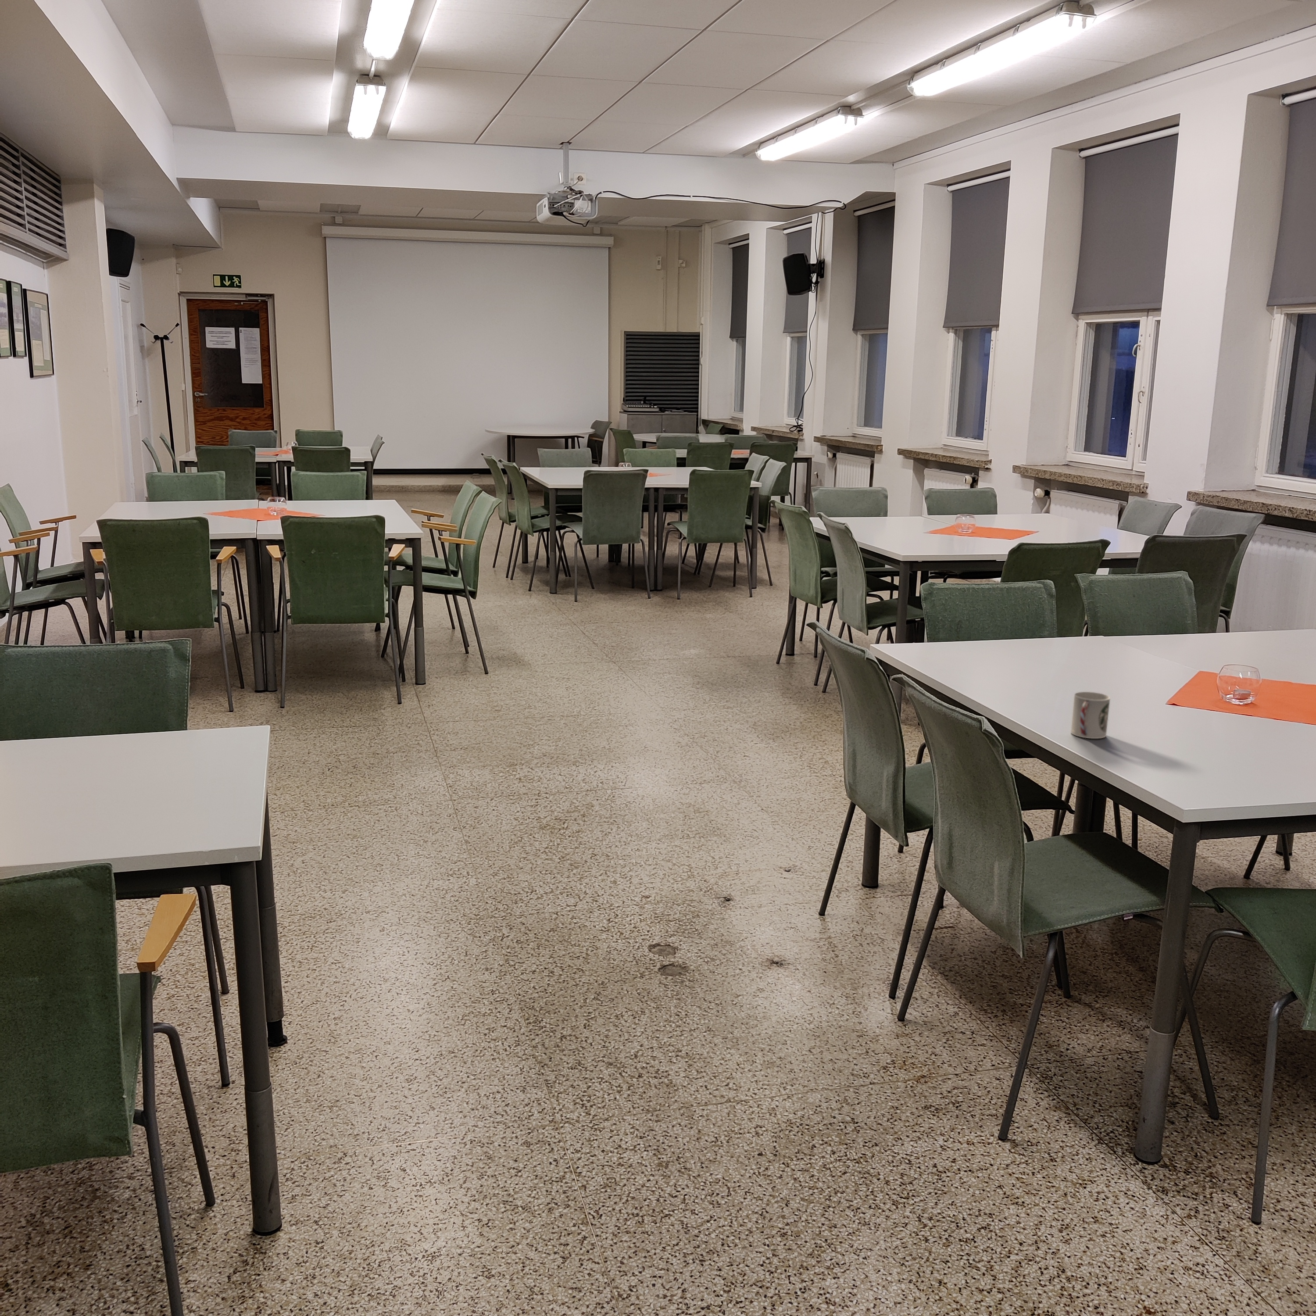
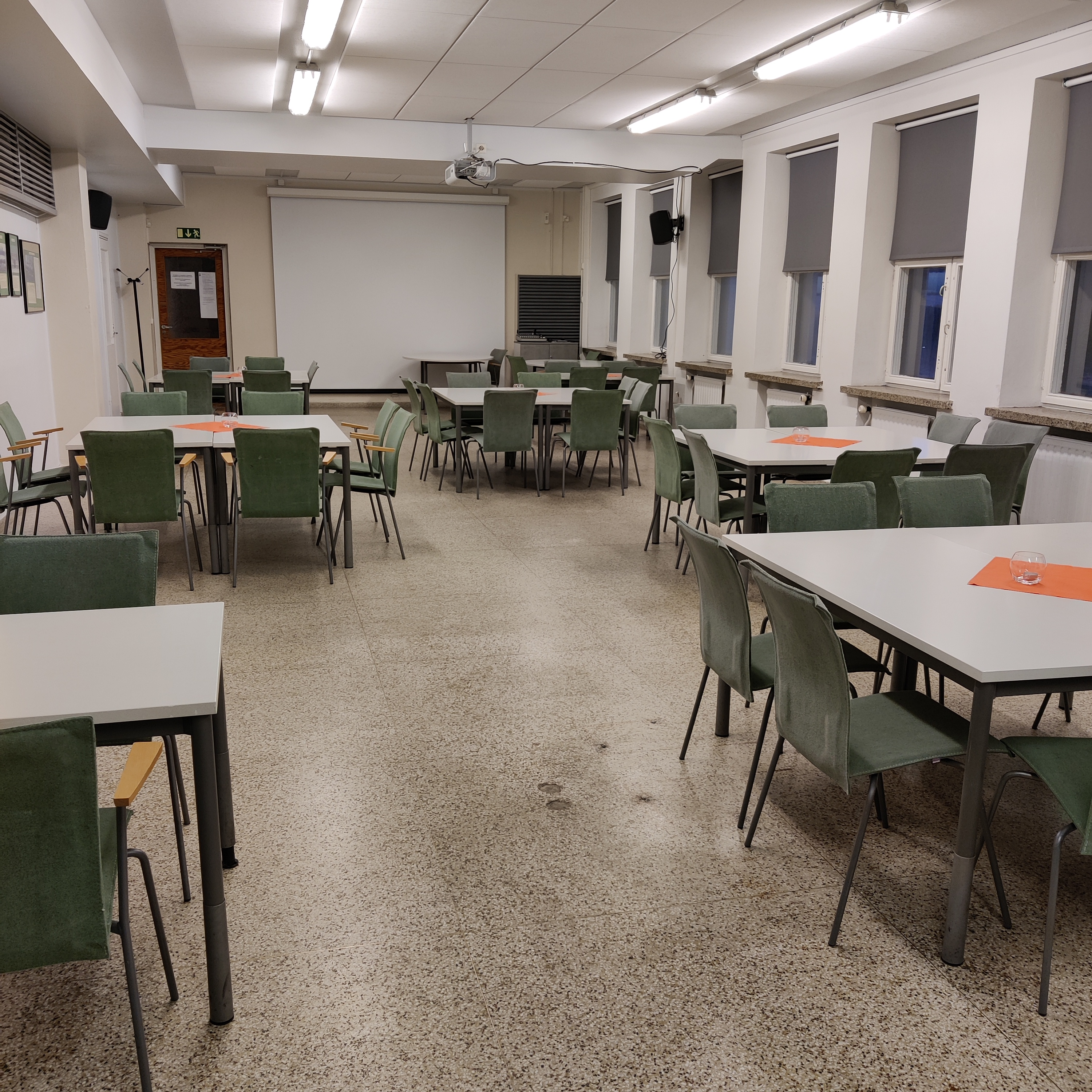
- cup (1088, 716)
